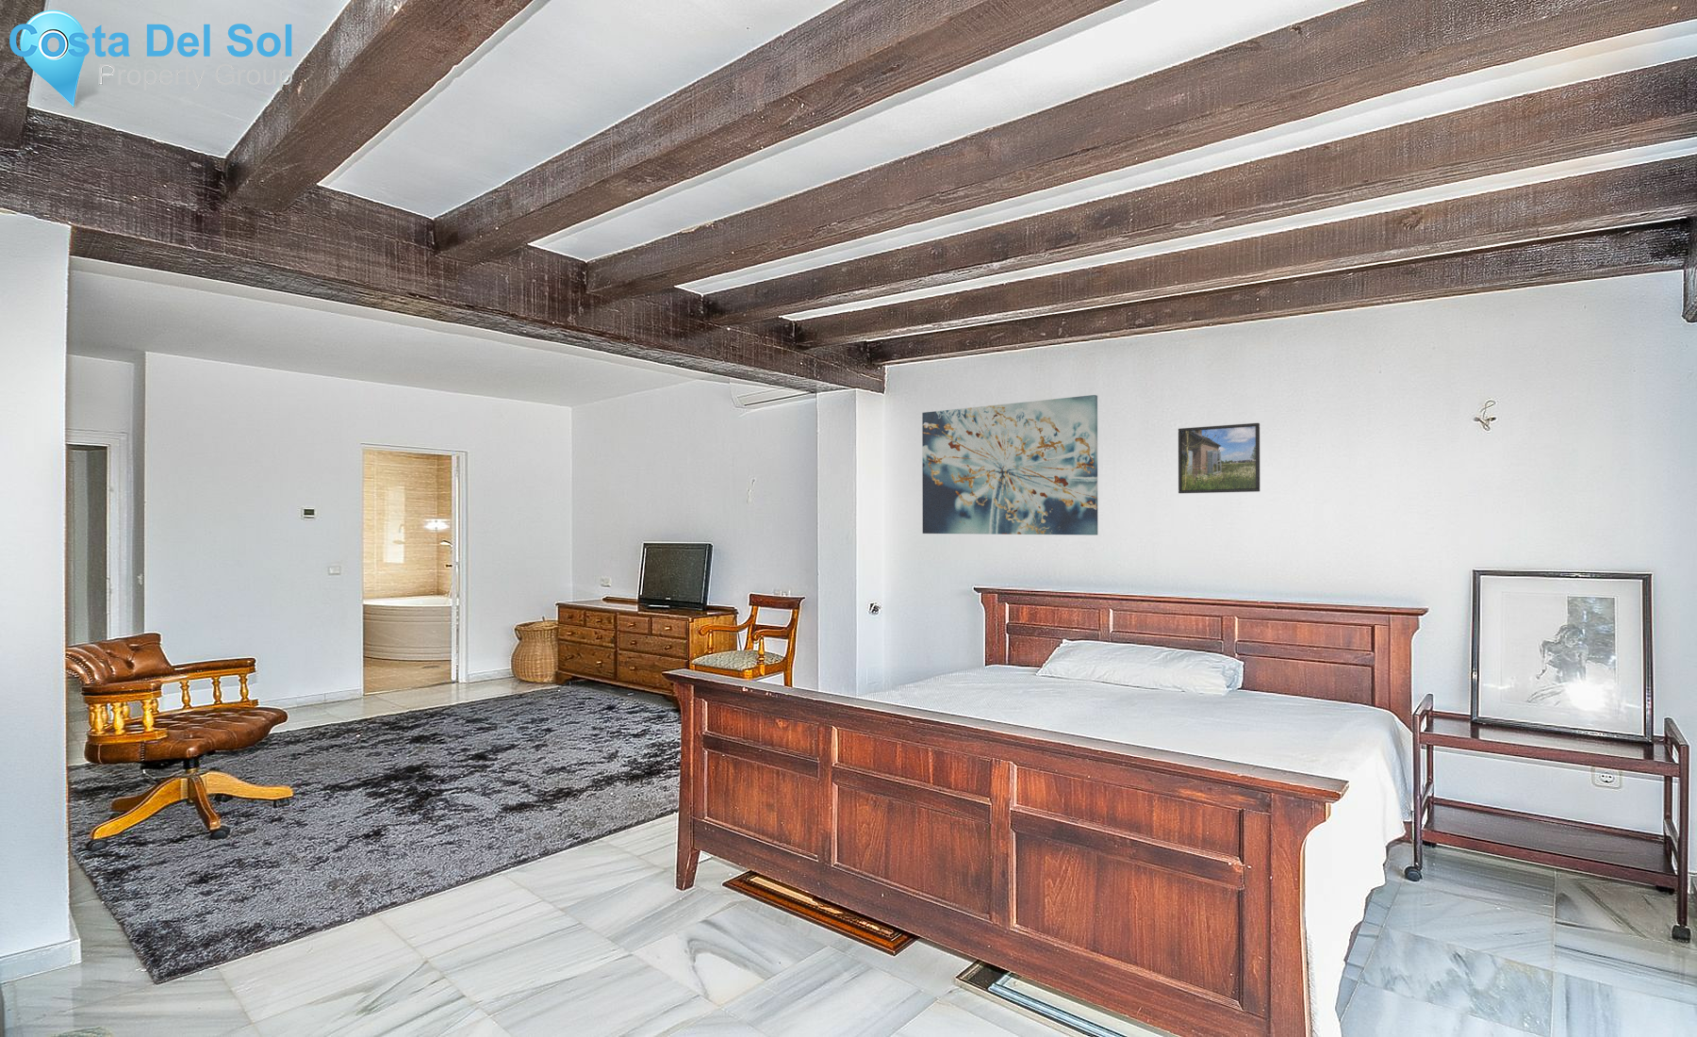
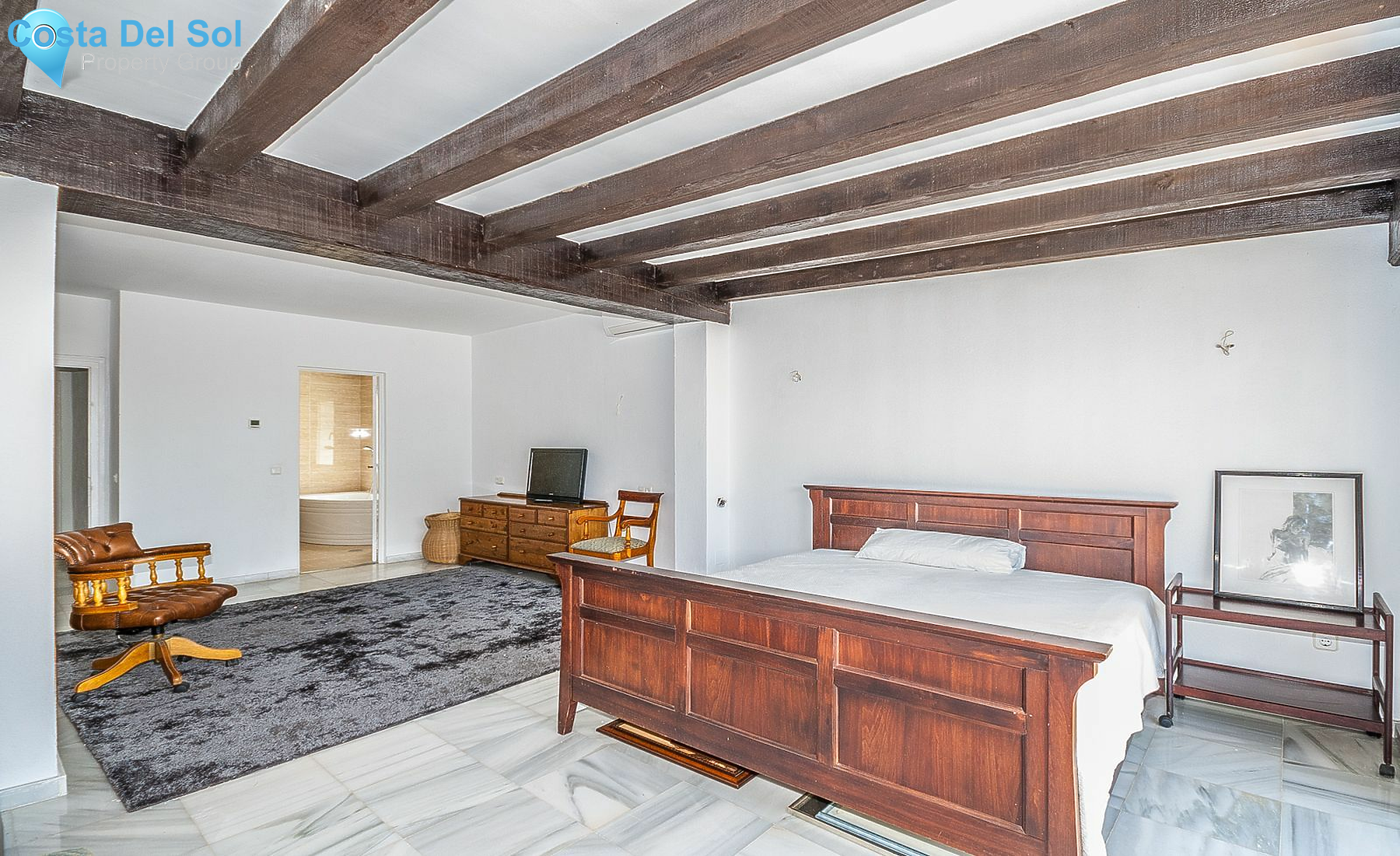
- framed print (1217, 459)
- wall art (1004, 469)
